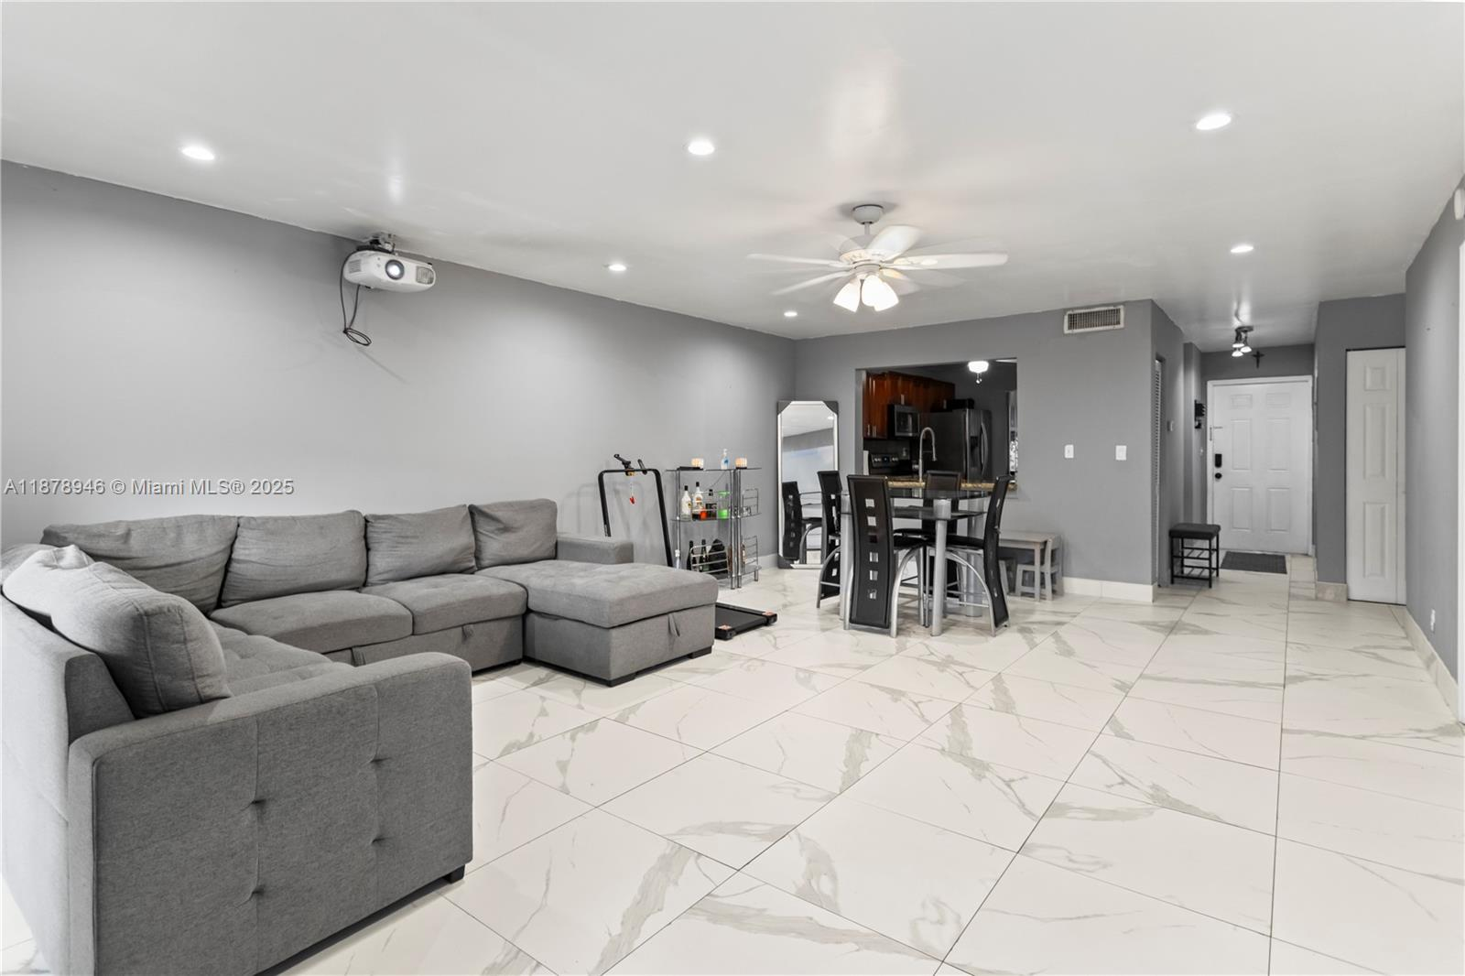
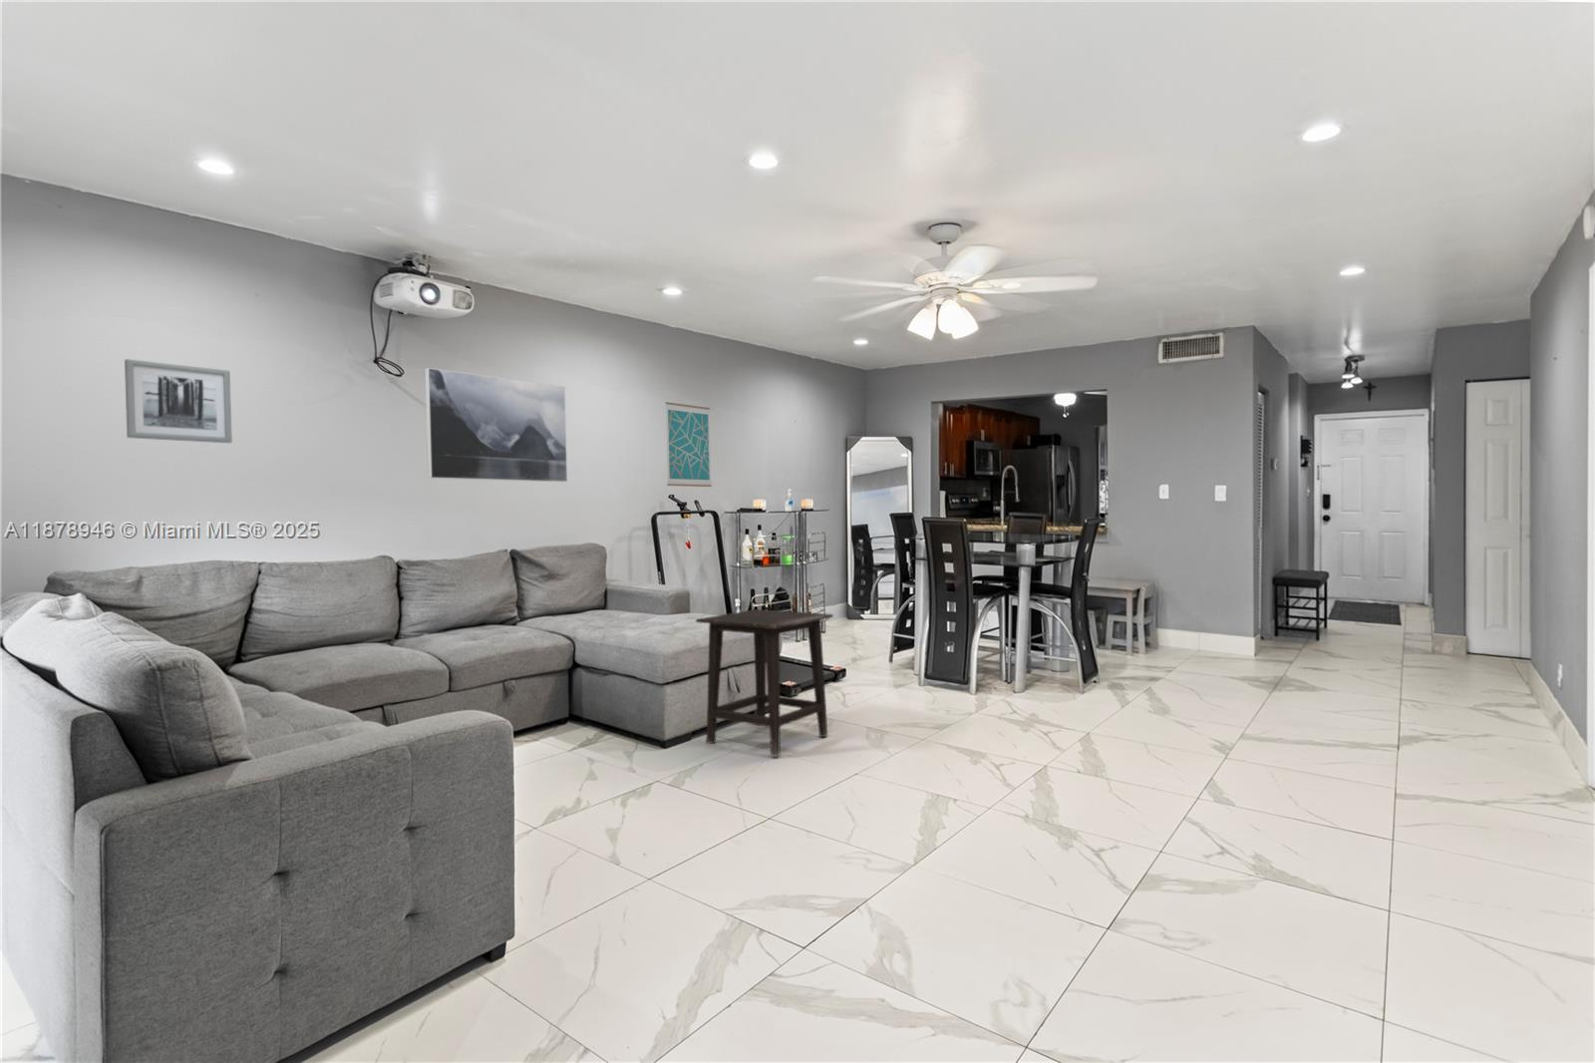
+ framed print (502, 428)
+ side table (766, 679)
+ wall art (180, 403)
+ wall art (689, 445)
